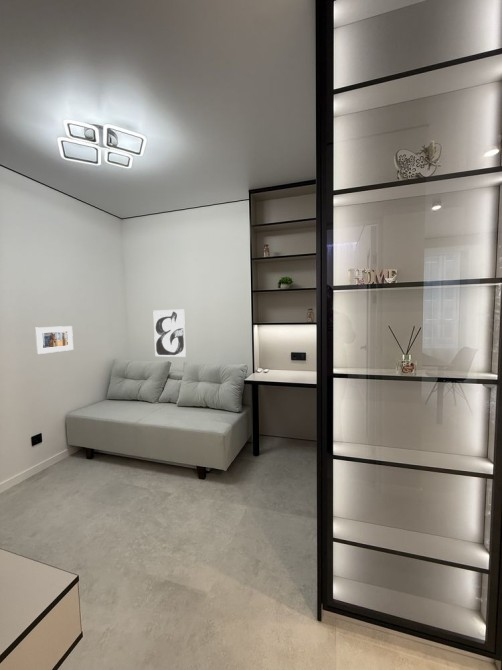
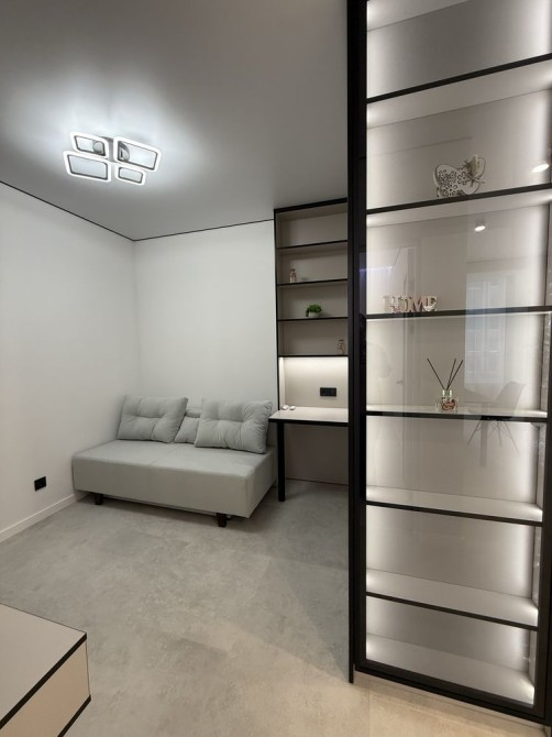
- wall art (169, 333)
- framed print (55, 339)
